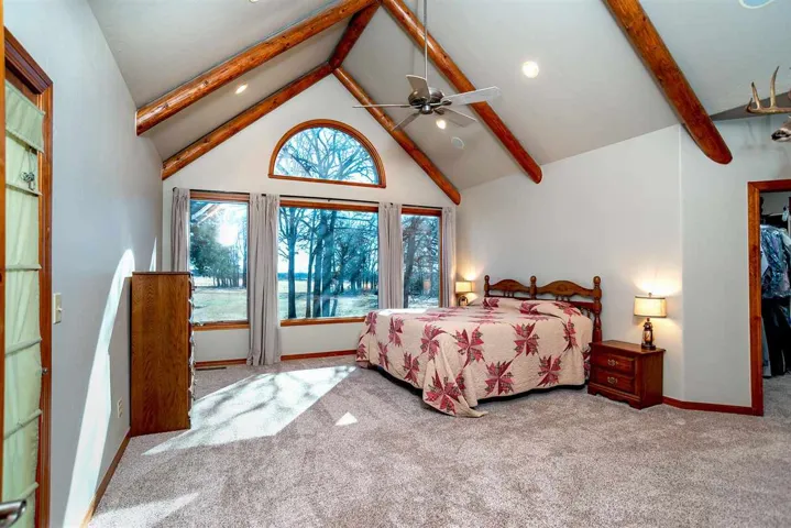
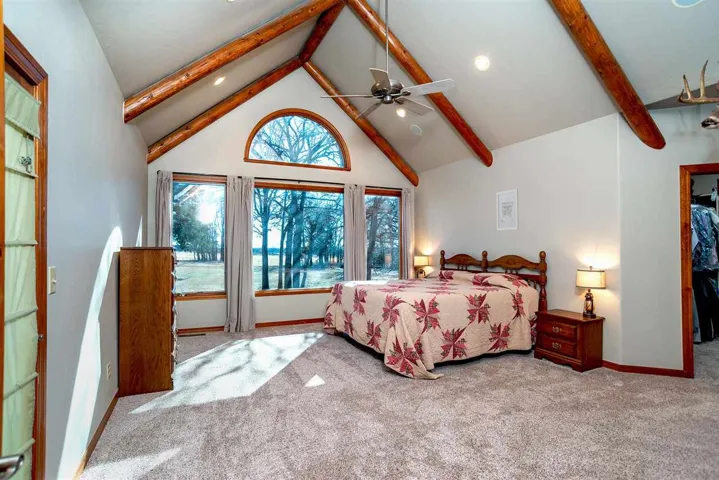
+ wall art (507, 210)
